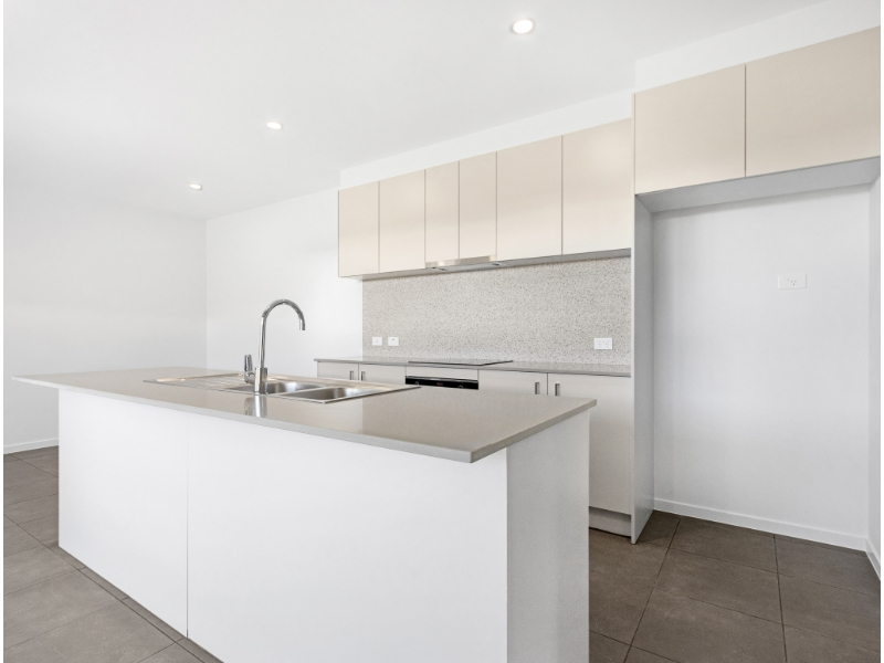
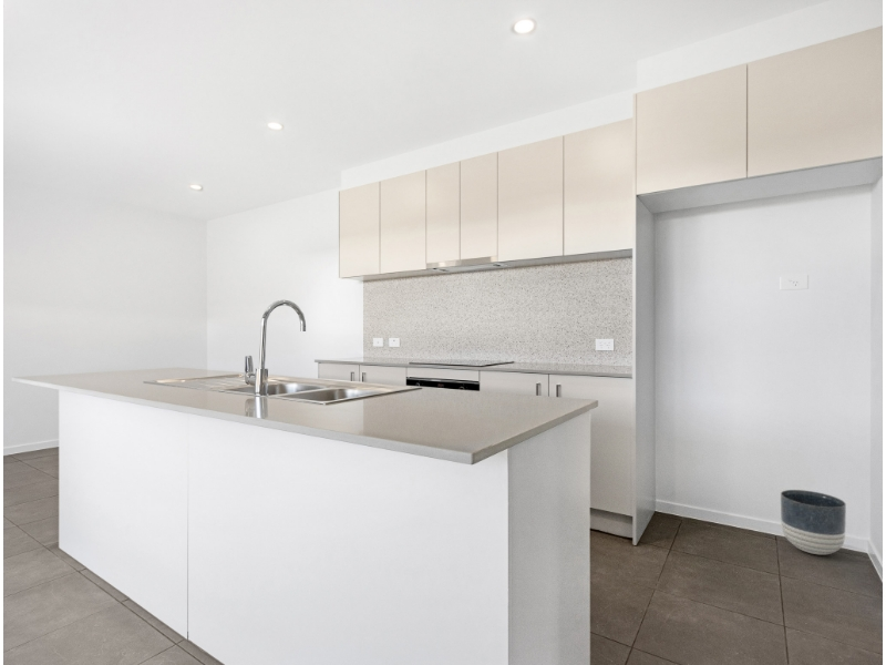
+ planter (812, 524)
